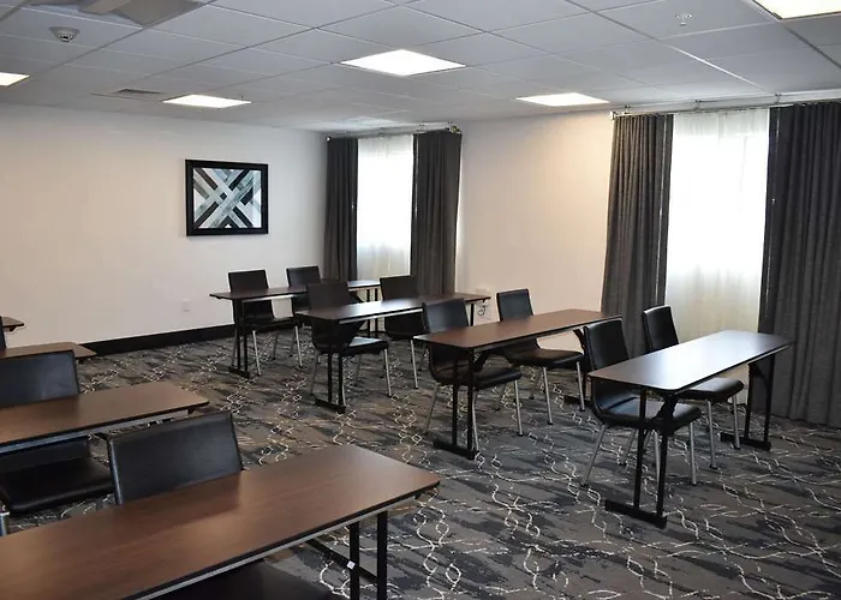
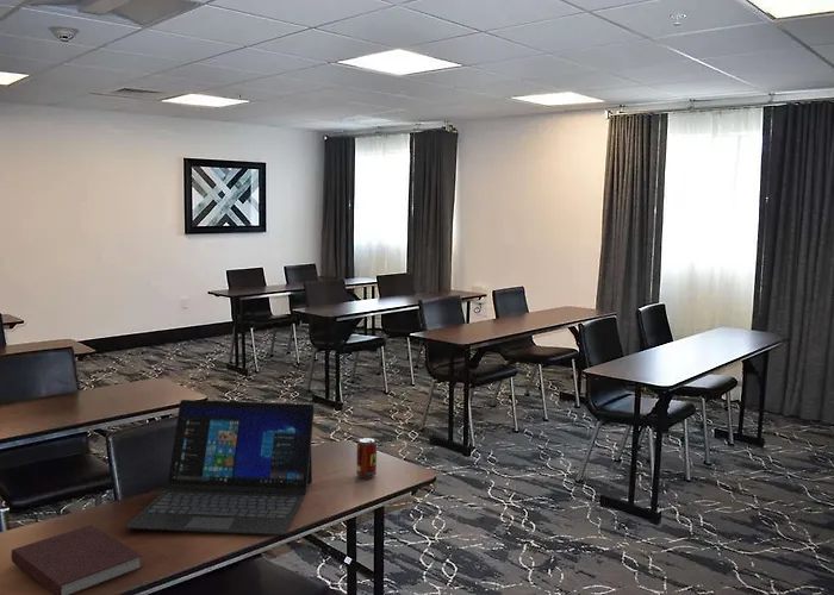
+ notebook (76, 558)
+ laptop (228, 461)
+ beverage can (366, 457)
